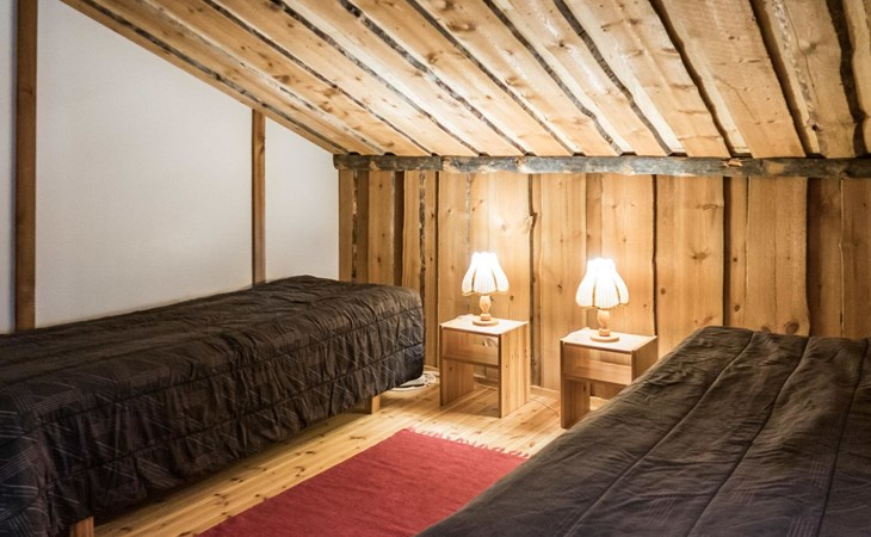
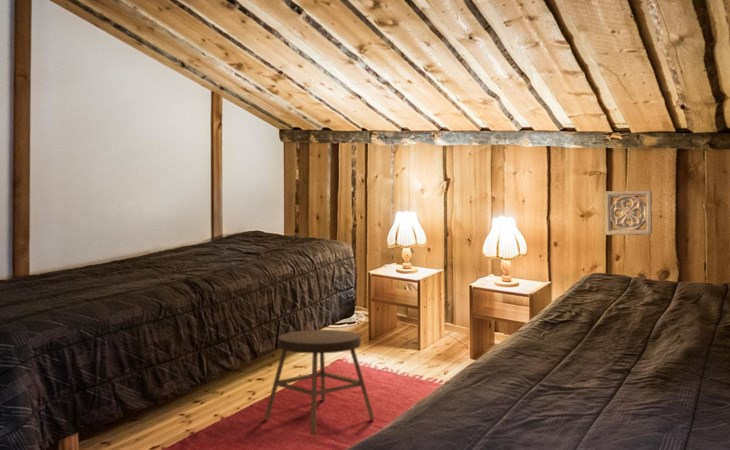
+ stool (319, 376)
+ wall ornament (627, 213)
